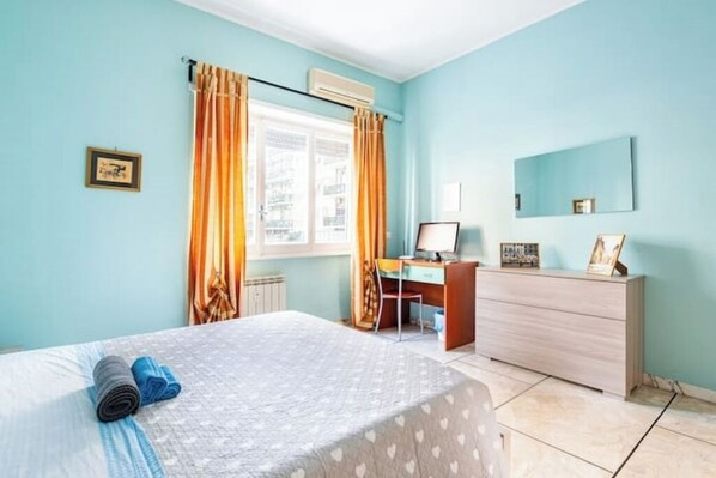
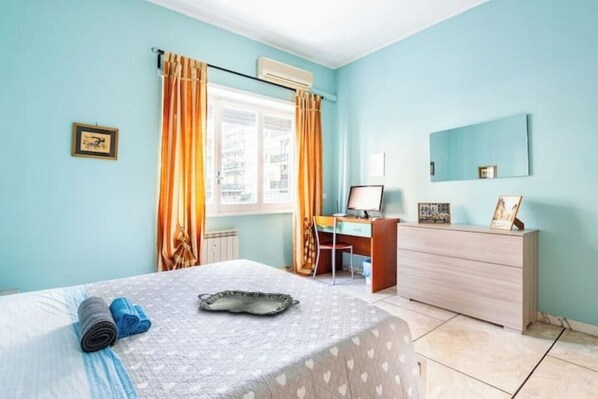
+ serving tray (247, 301)
